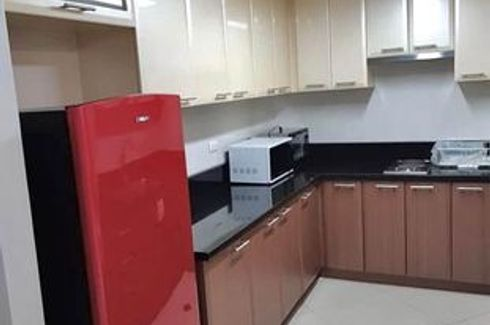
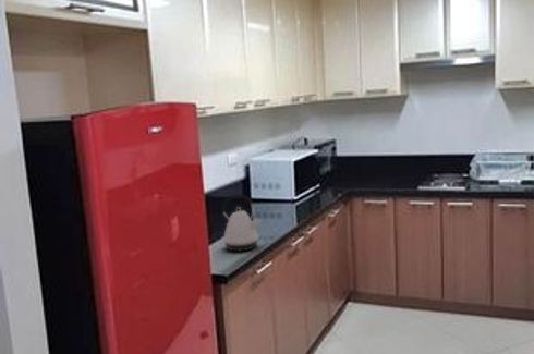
+ kettle (240, 220)
